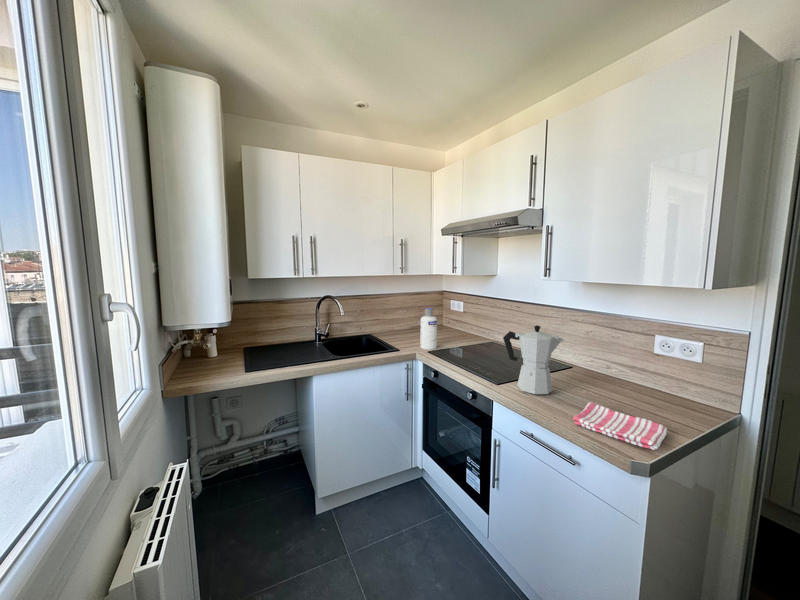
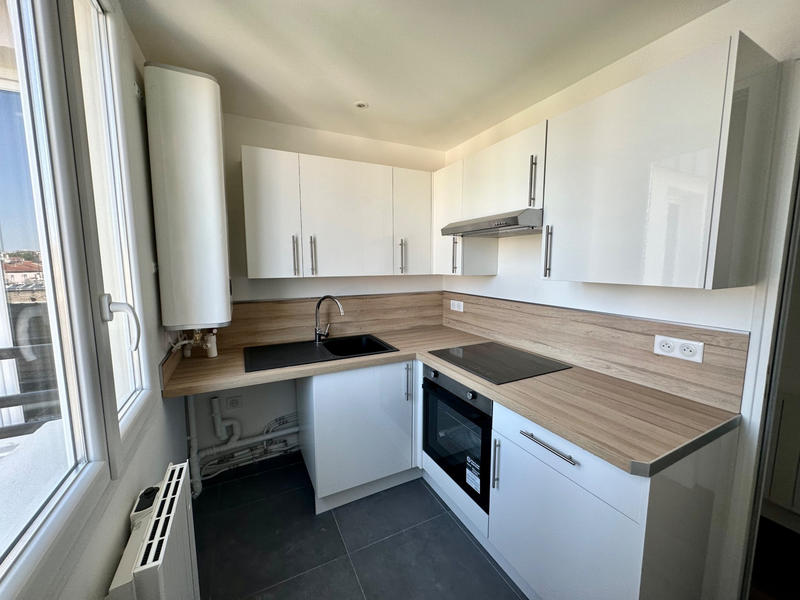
- moka pot (531, 357)
- screw cap bottle (428, 328)
- dish towel (618, 423)
